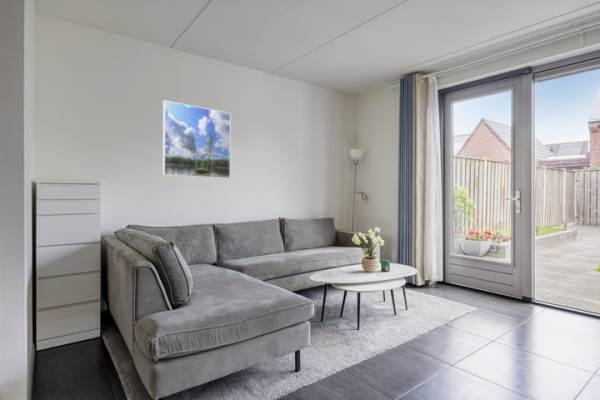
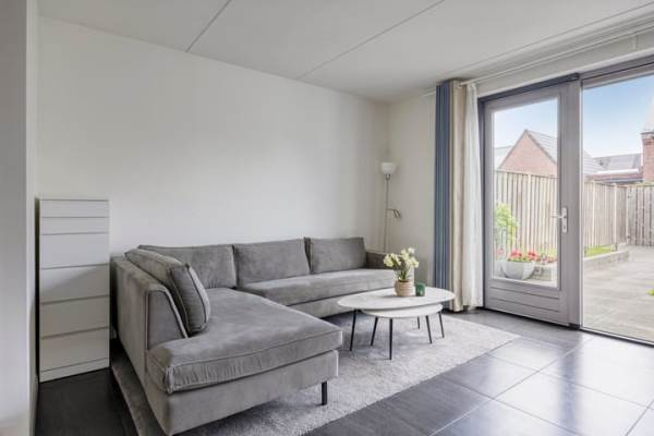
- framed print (198, 141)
